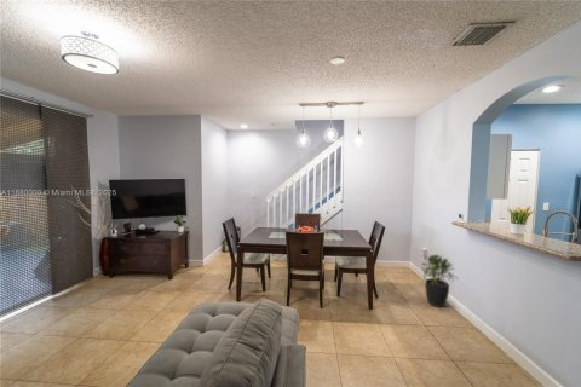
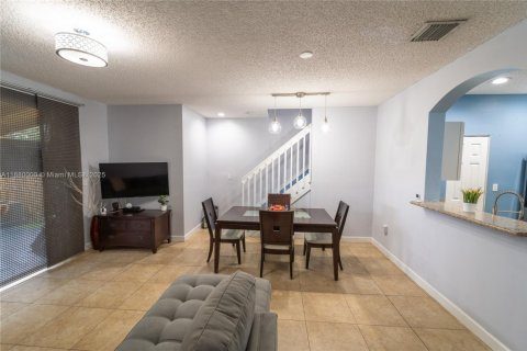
- potted plant (437, 278)
